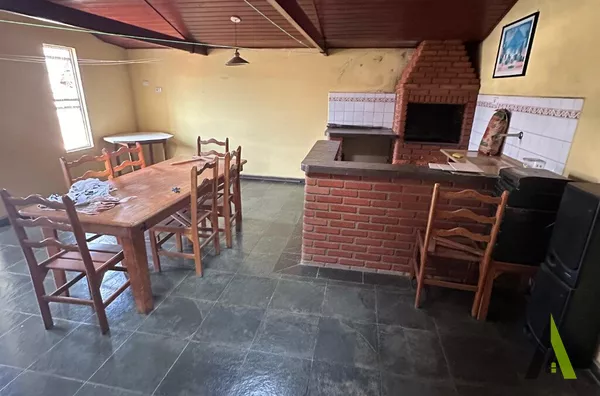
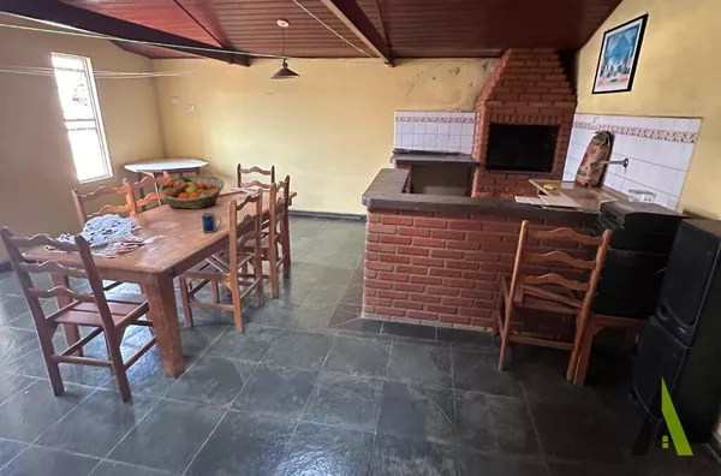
+ mug (211, 222)
+ fruit basket (192, 191)
